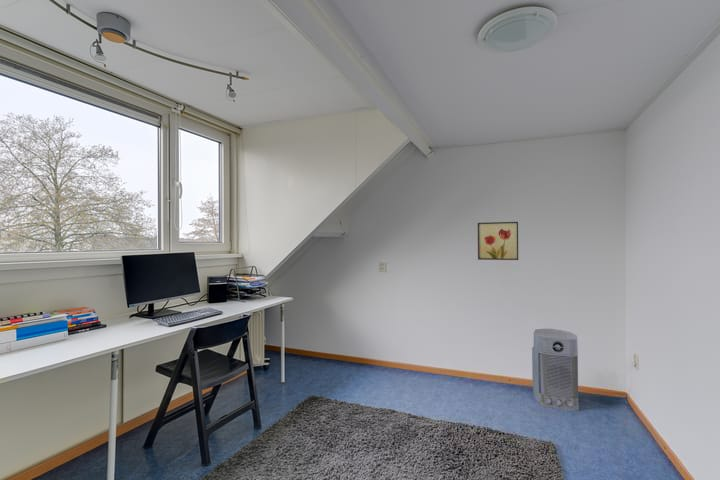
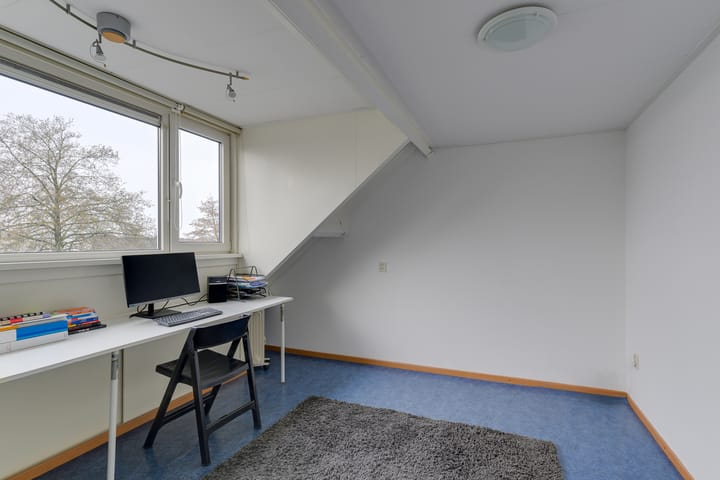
- wall art (497, 241)
- air purifier (554, 366)
